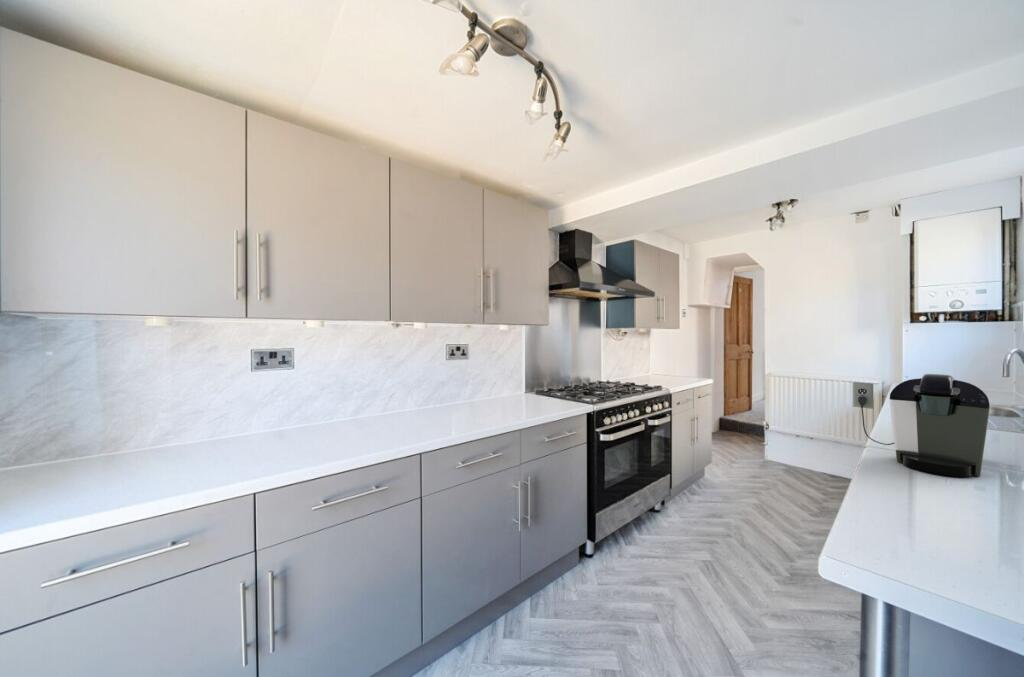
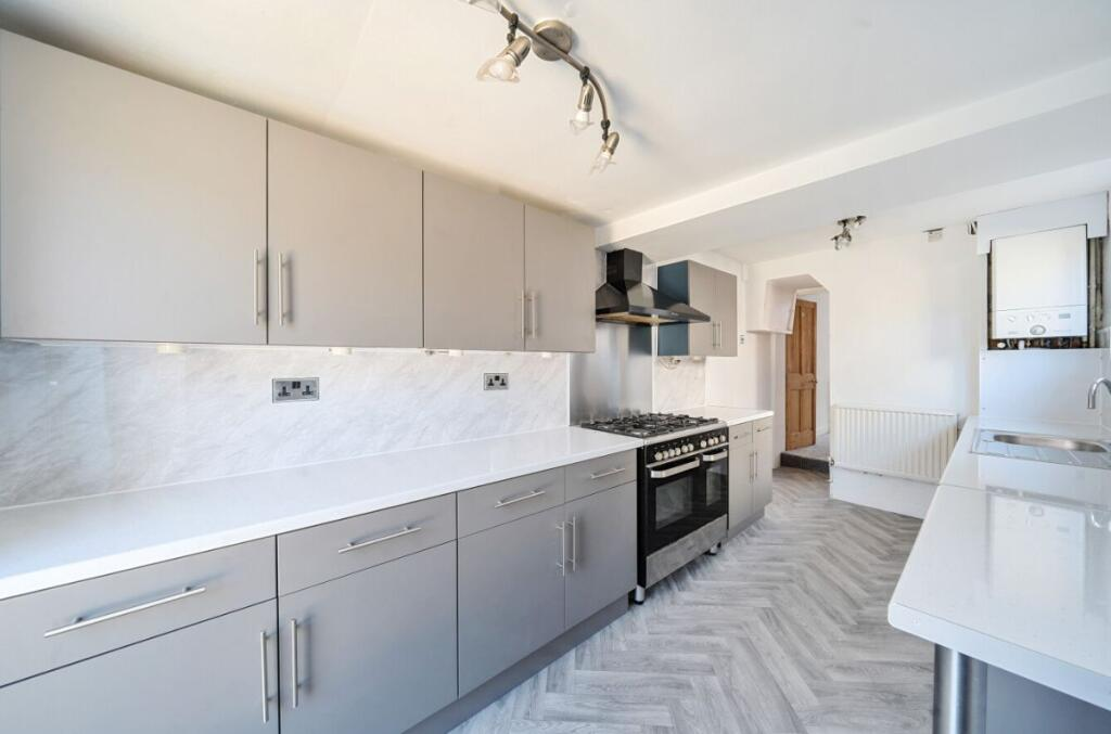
- coffee maker (910, 417)
